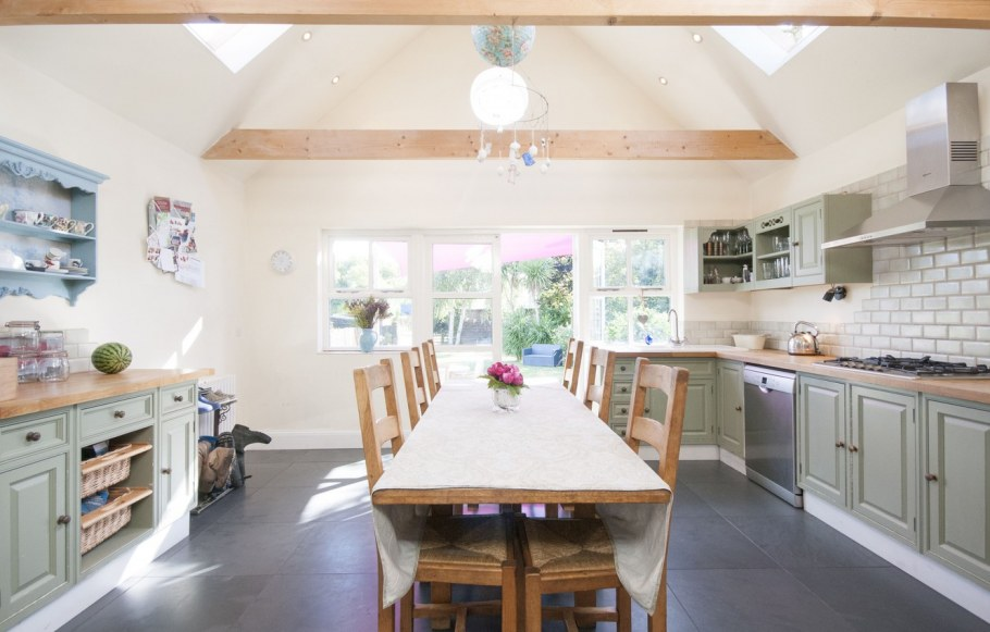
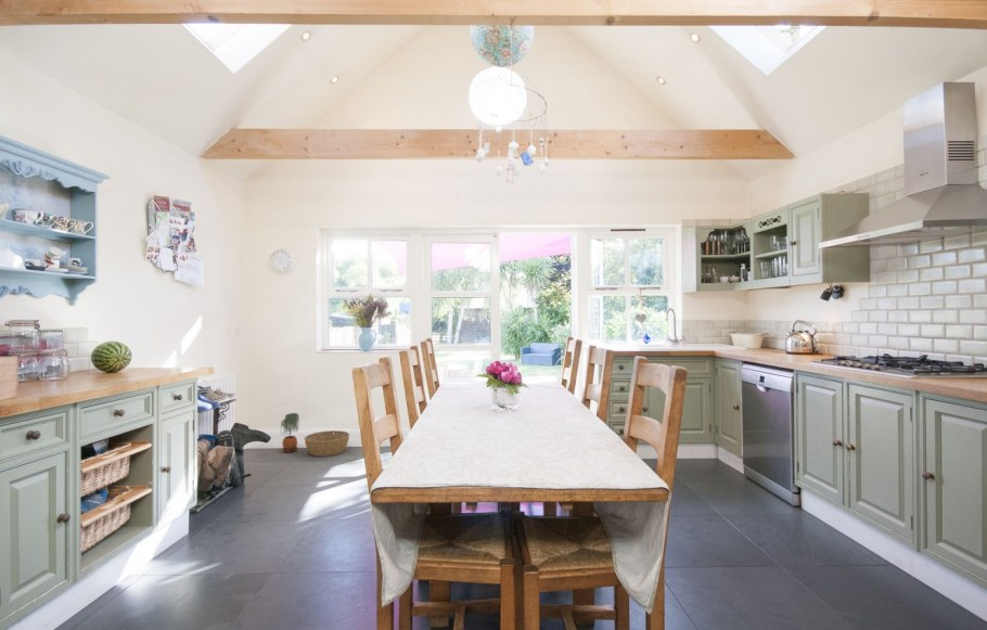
+ basket (326, 443)
+ potted plant (290, 432)
